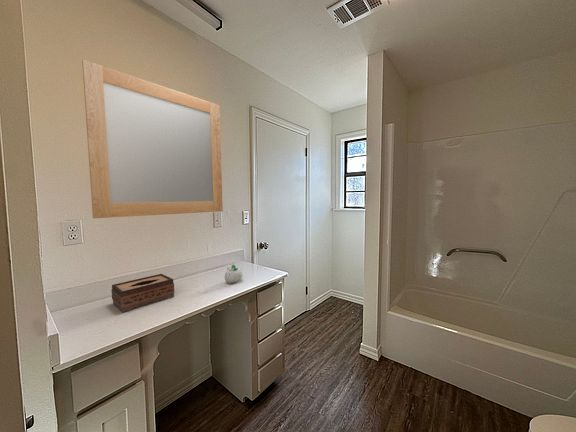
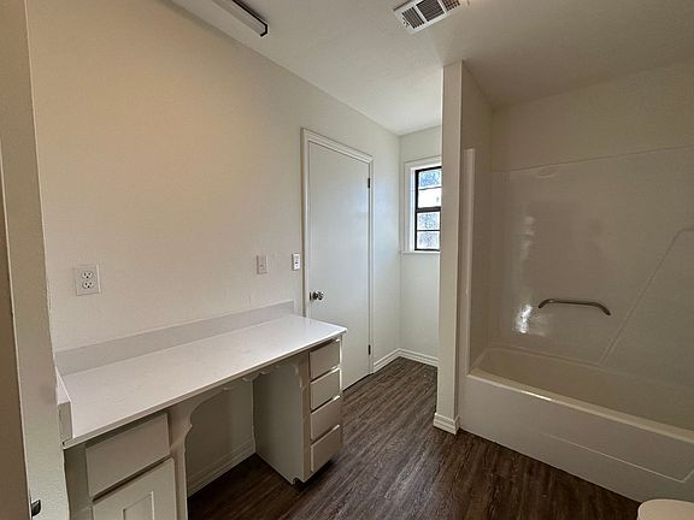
- tissue box (143, 290)
- succulent planter (233, 273)
- home mirror (167, 151)
